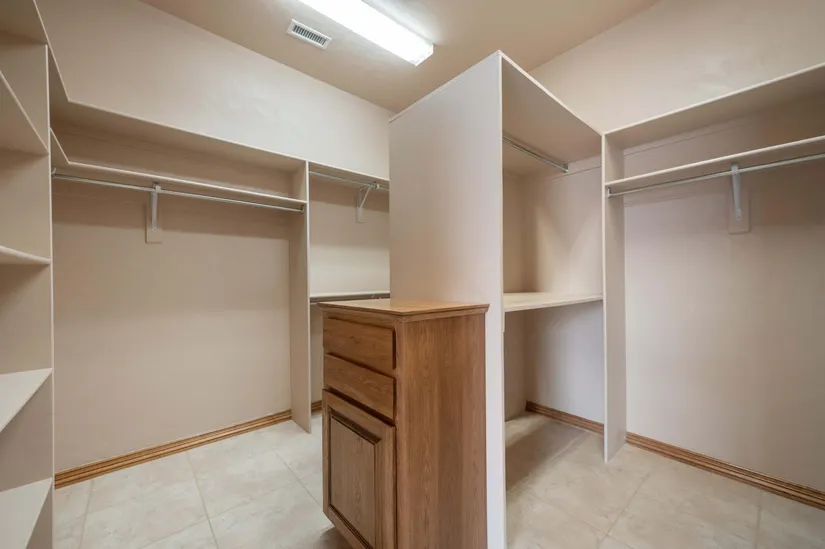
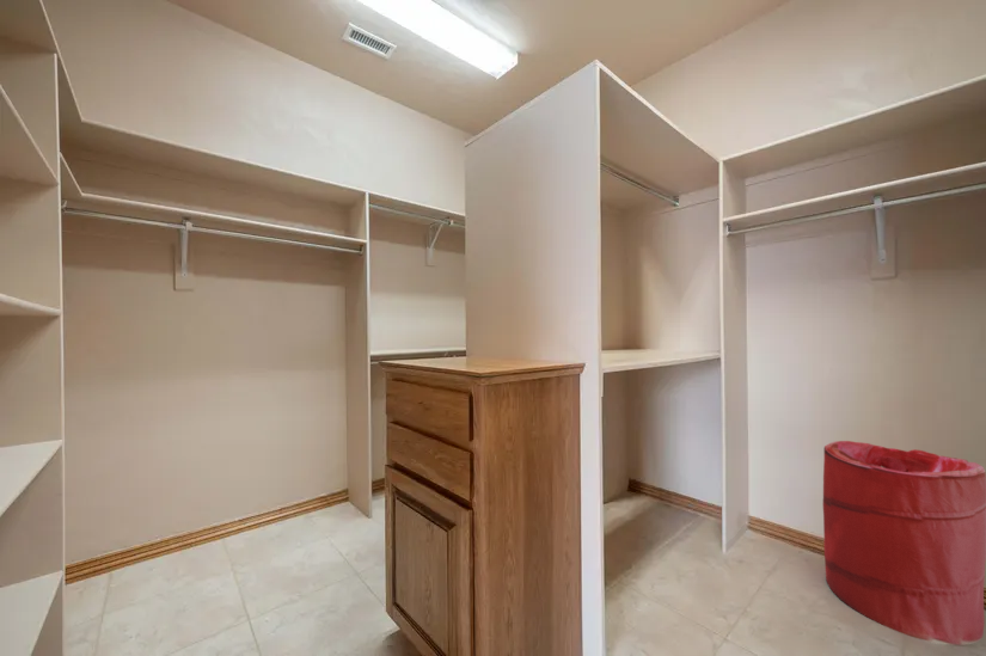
+ laundry hamper (896, 525)
